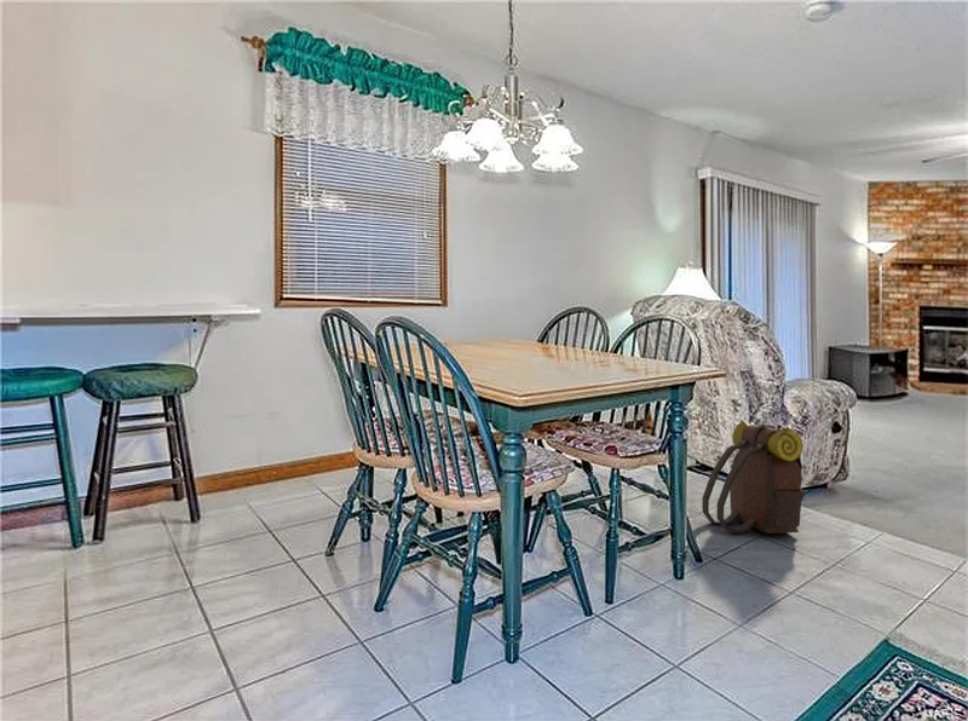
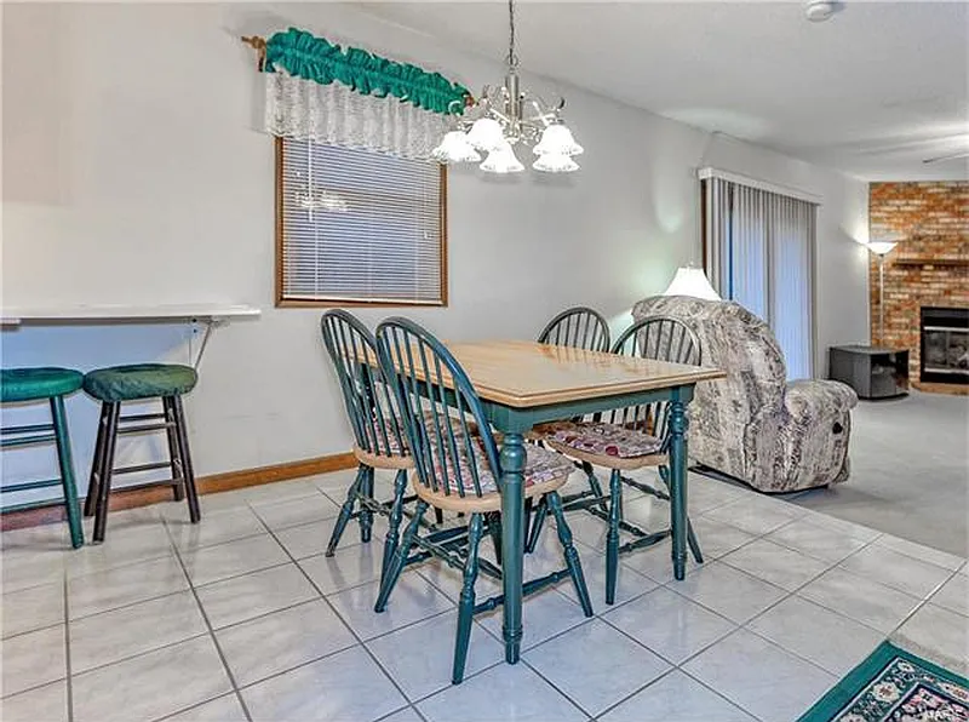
- backpack (750, 474)
